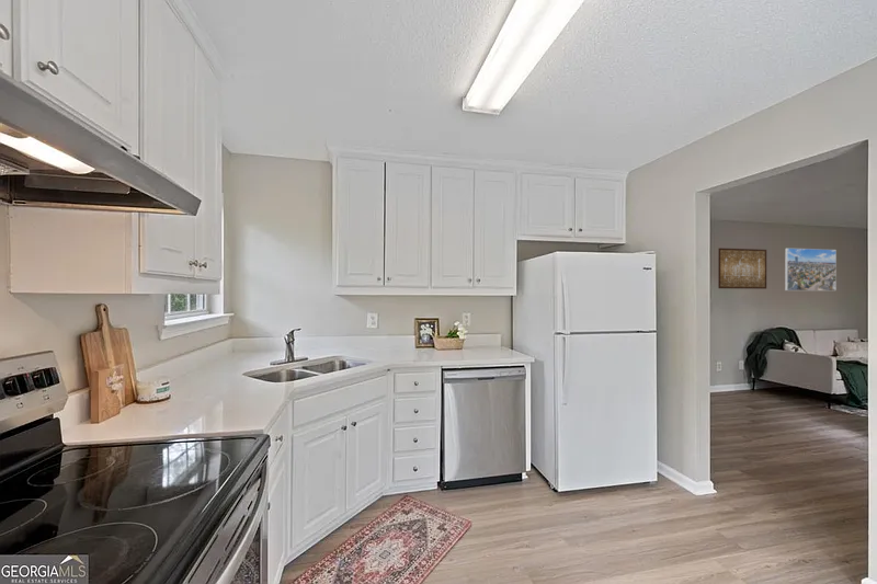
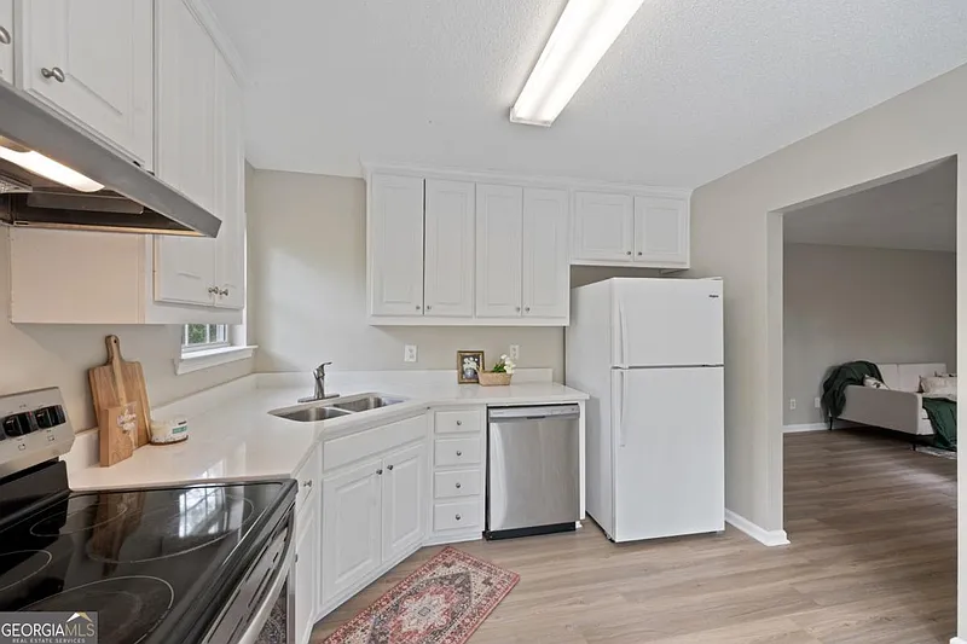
- wall art (742, 268)
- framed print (810, 270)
